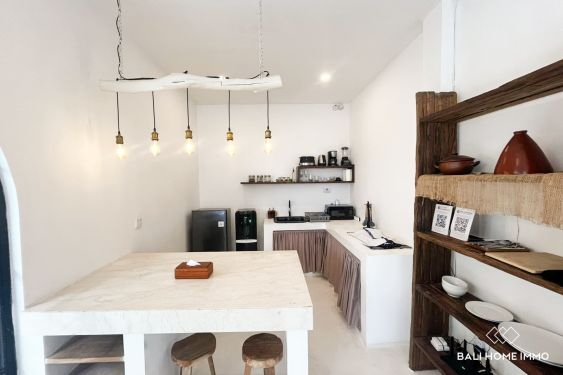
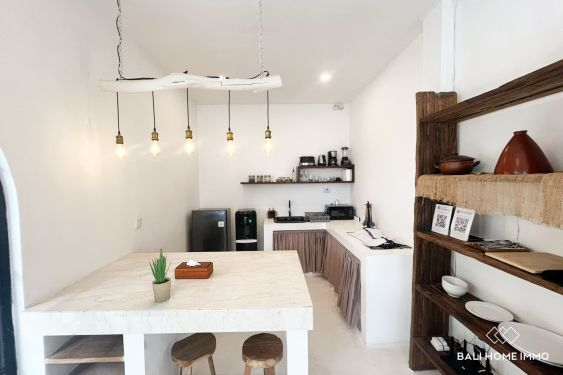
+ potted plant (159, 274)
